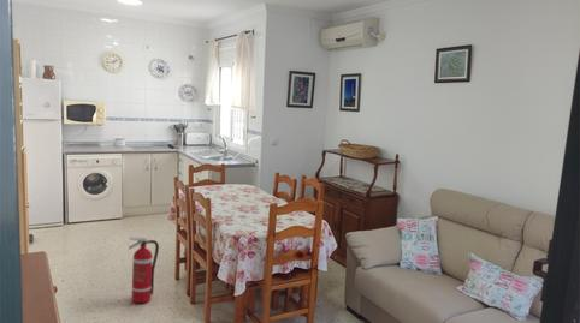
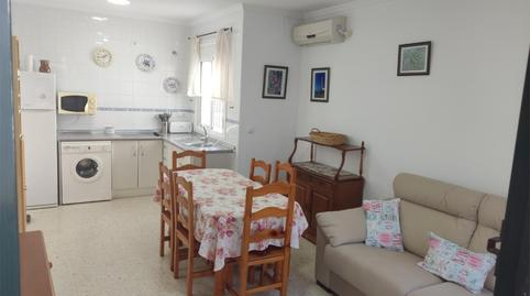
- fire extinguisher (143, 267)
